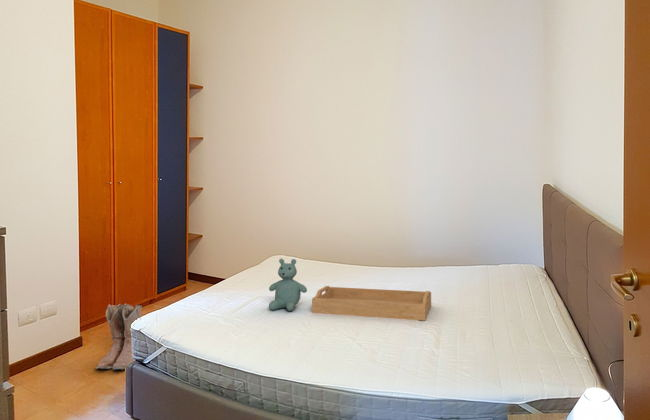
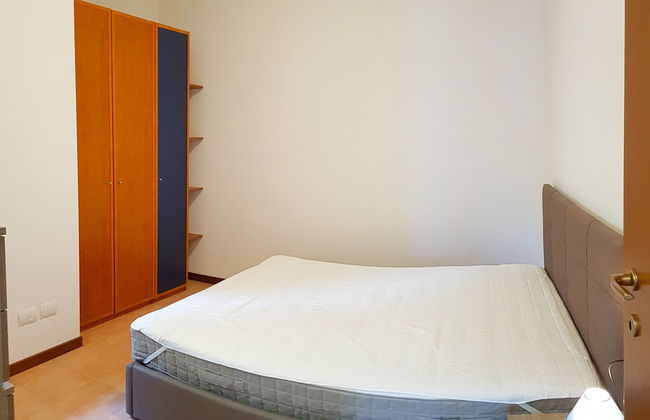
- boots (120, 334)
- serving tray (373, 299)
- stuffed bear (285, 283)
